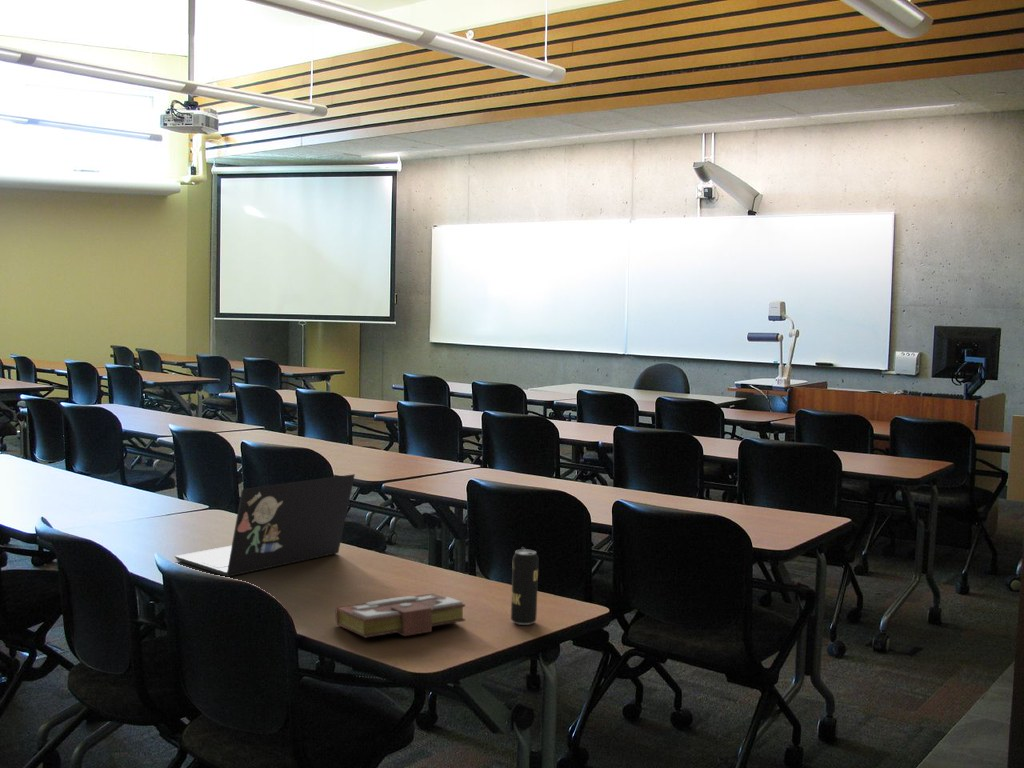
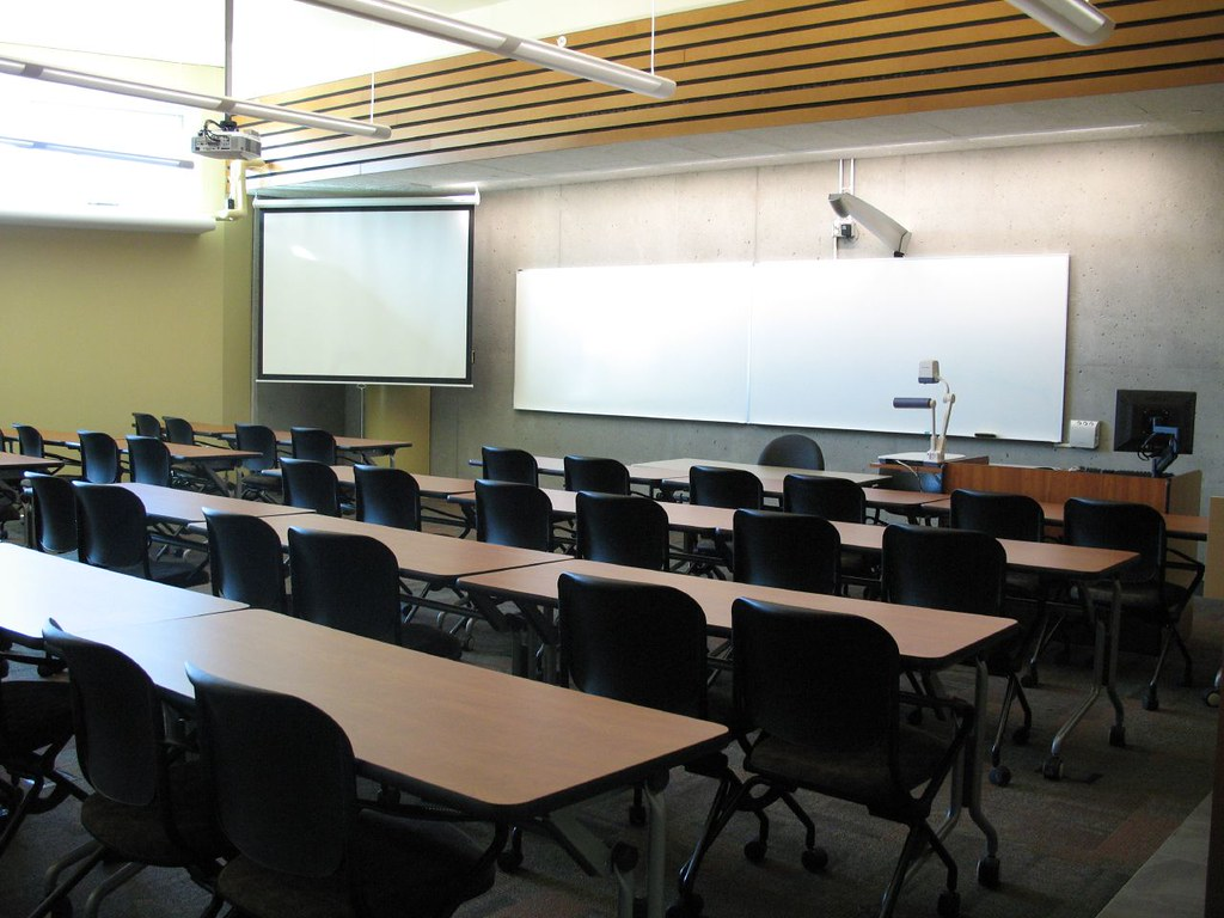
- book (401, 613)
- laptop (266, 516)
- beverage can (524, 584)
